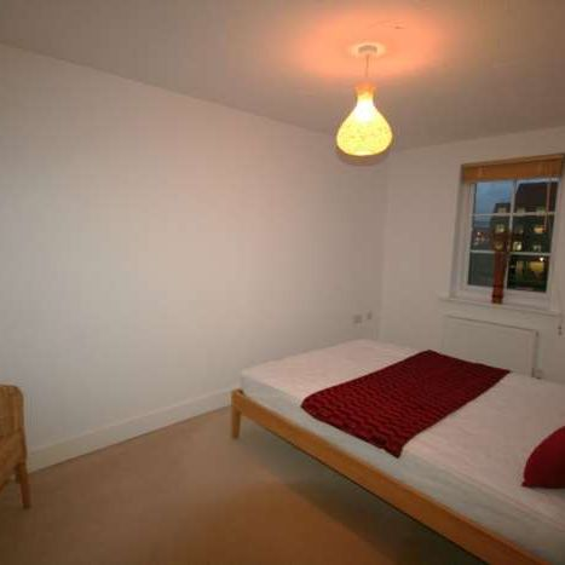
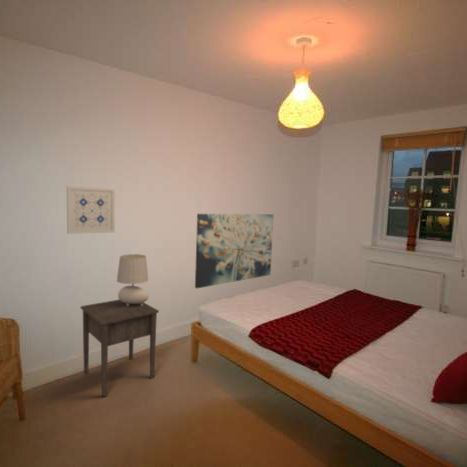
+ wall art (237, 247)
+ wall art (91, 210)
+ table lamp (133, 280)
+ nightstand (119, 342)
